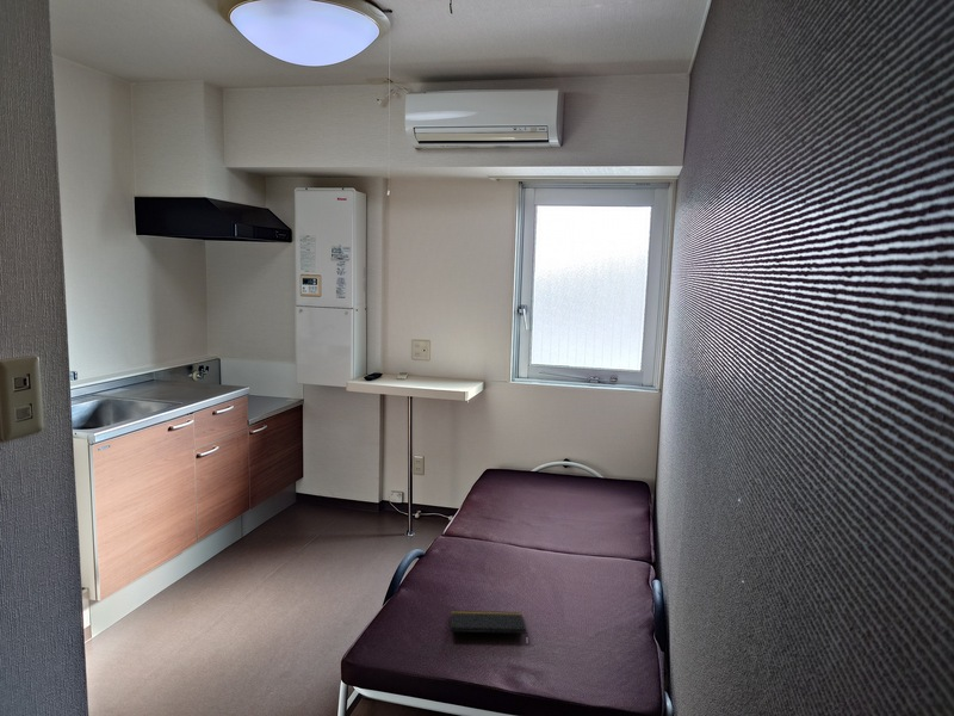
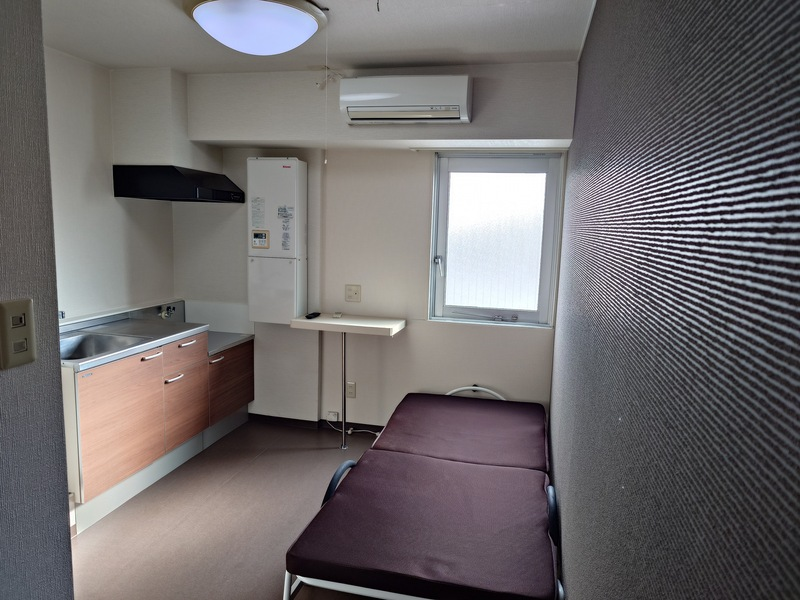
- notepad (487, 621)
